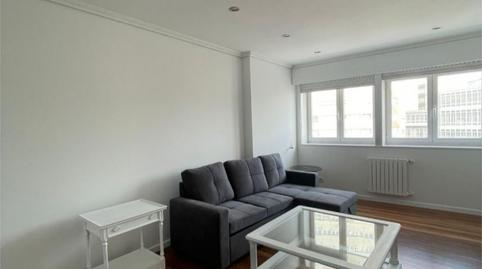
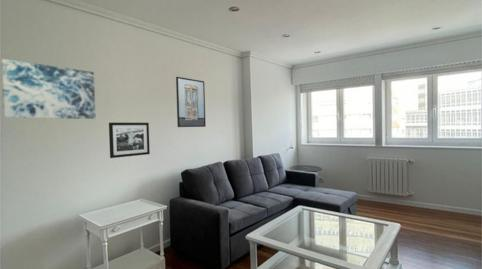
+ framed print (191, 103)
+ picture frame (130, 139)
+ wall art (53, 92)
